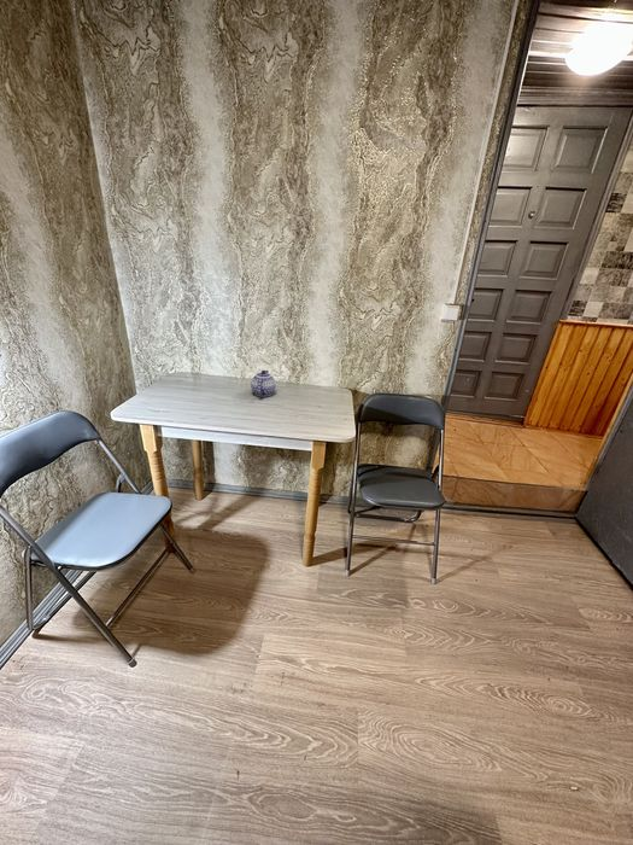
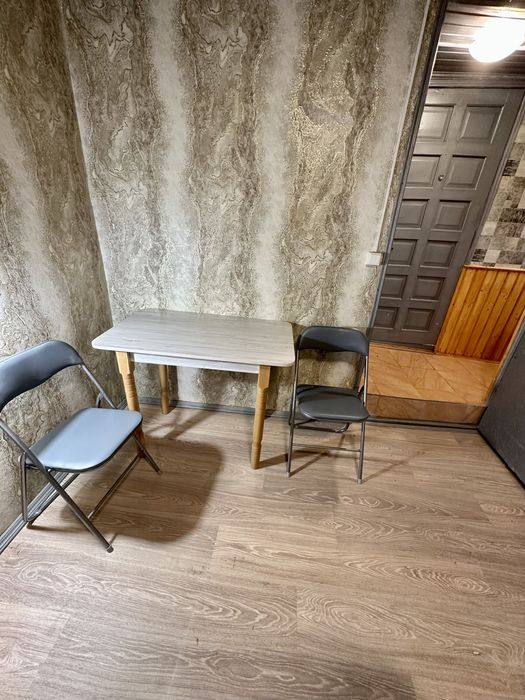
- teapot (263, 381)
